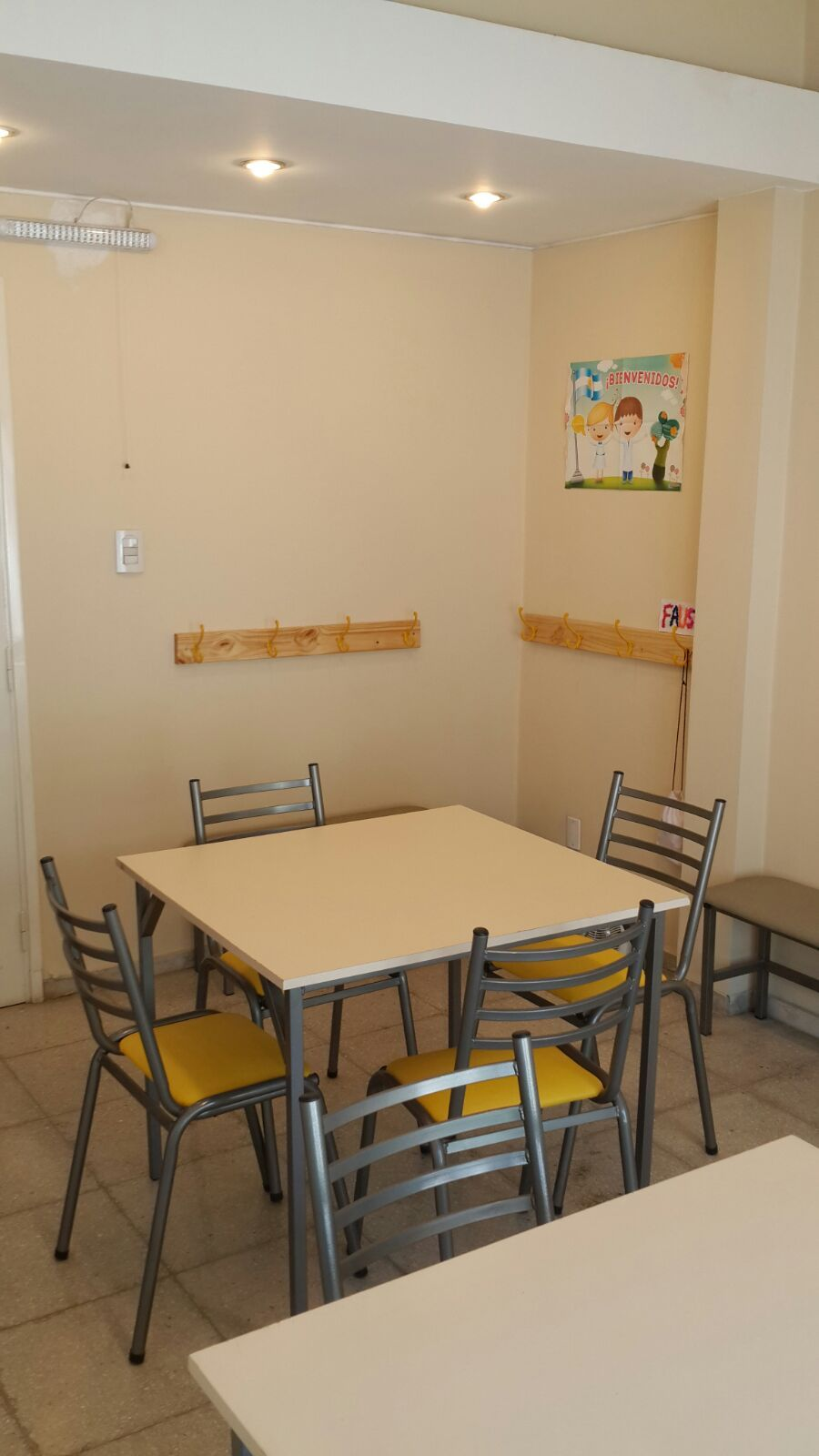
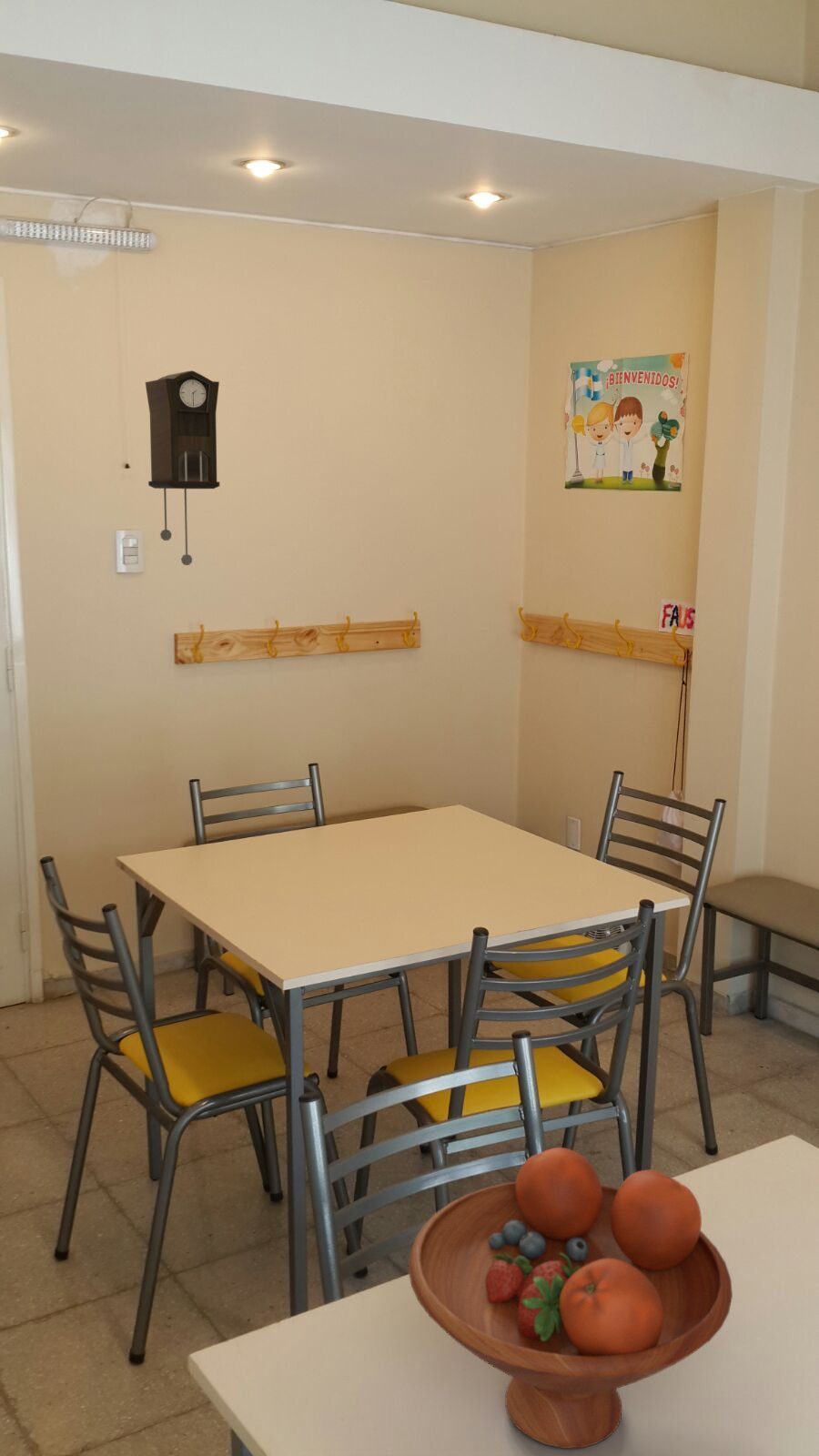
+ fruit bowl (566, 1307)
+ pendulum clock (184, 470)
